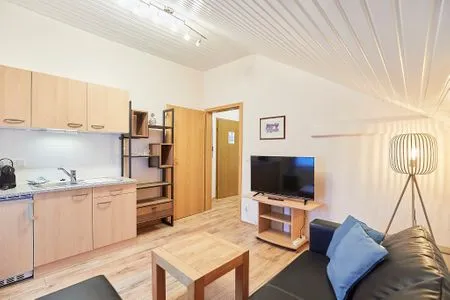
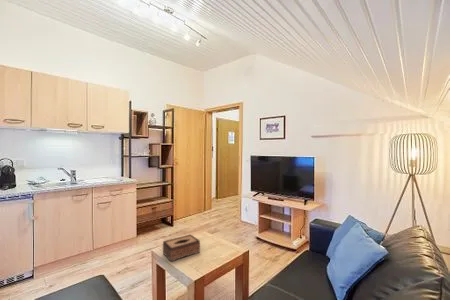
+ tissue box (181, 247)
